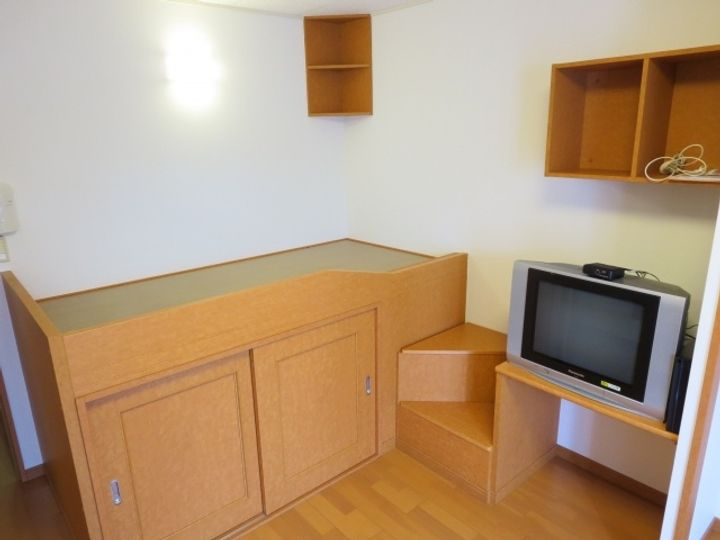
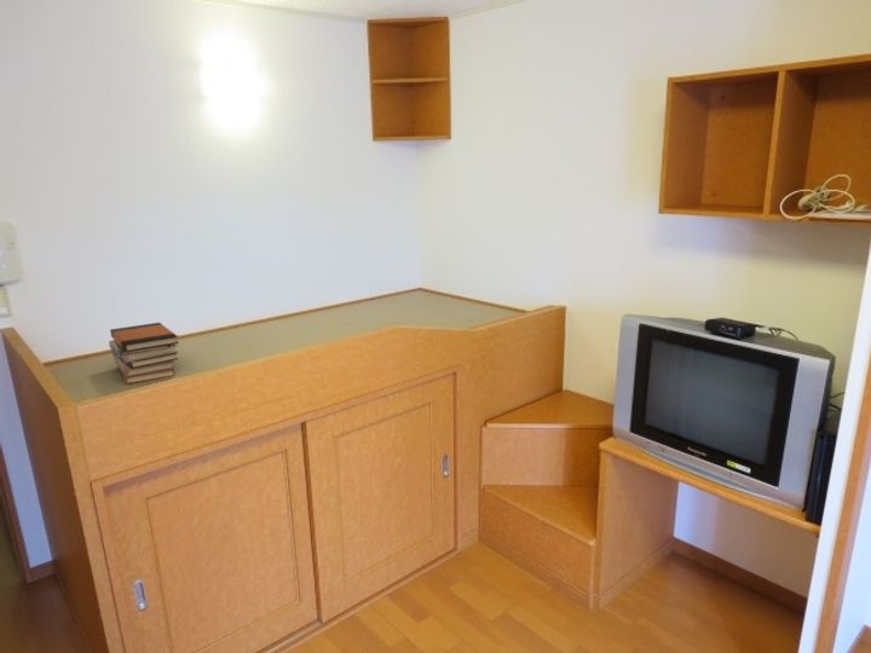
+ book stack (144, 351)
